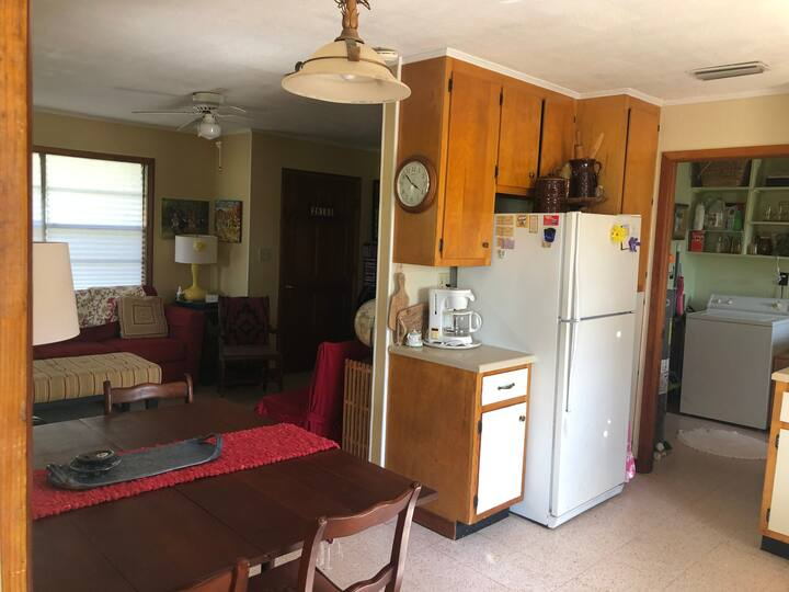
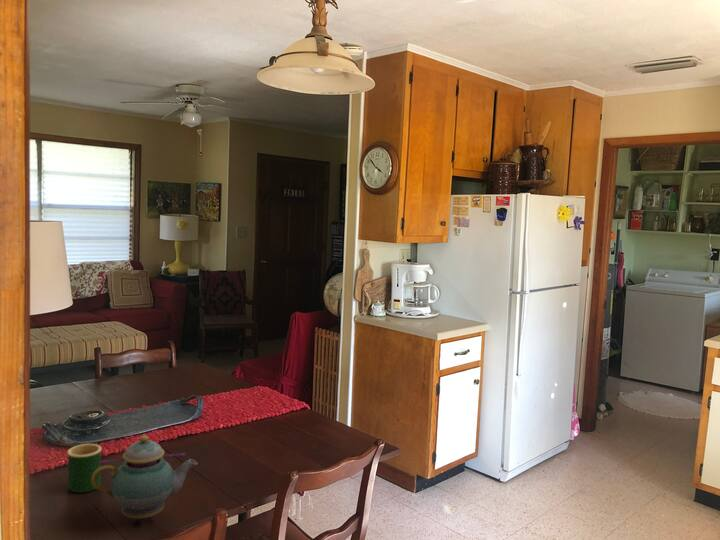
+ mug (86, 464)
+ teapot (145, 476)
